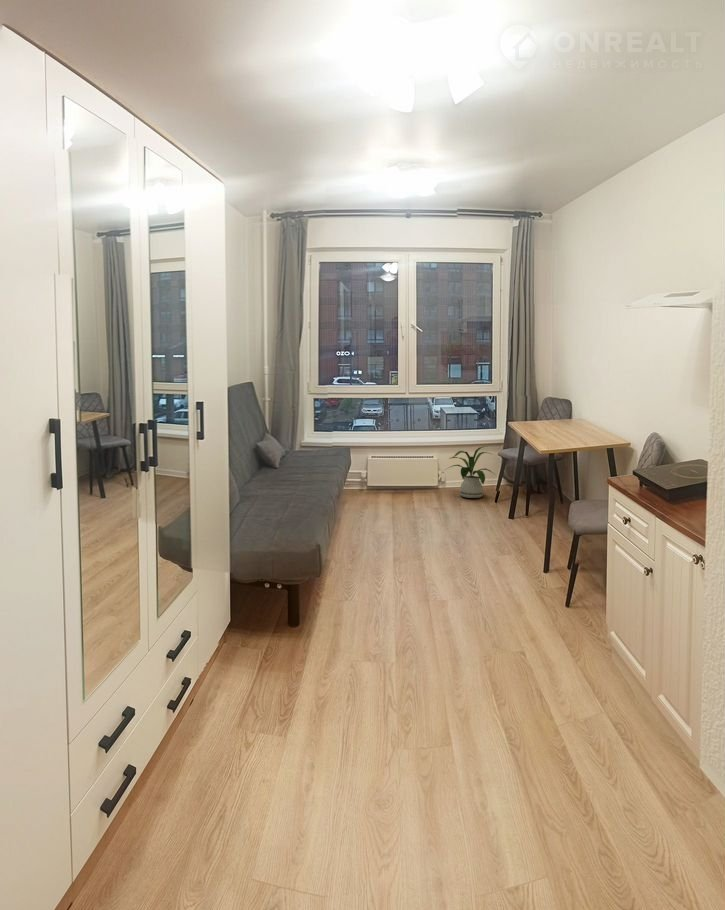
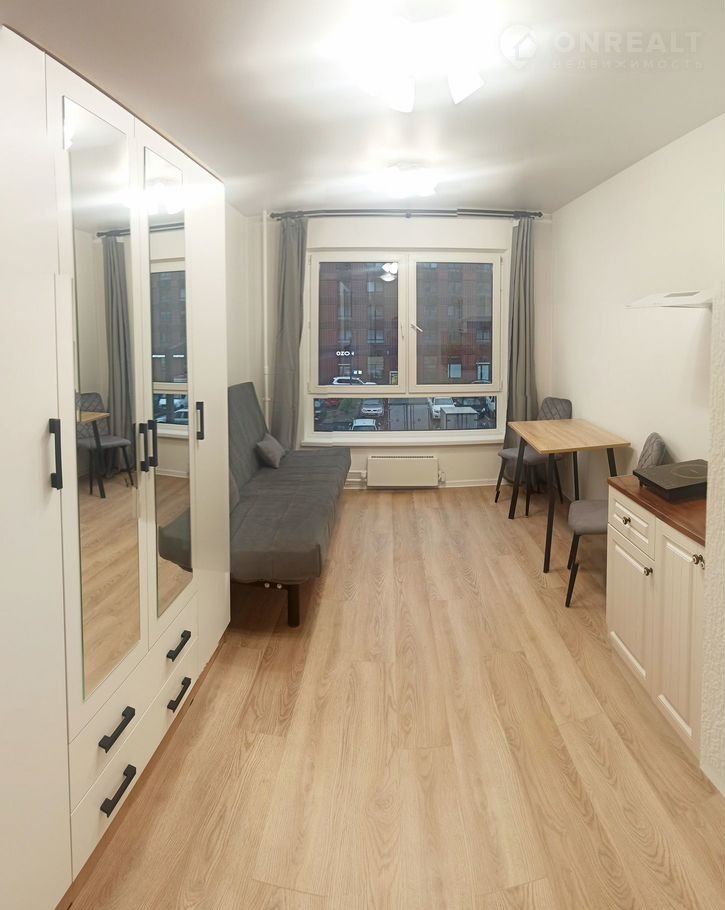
- house plant (470, 469)
